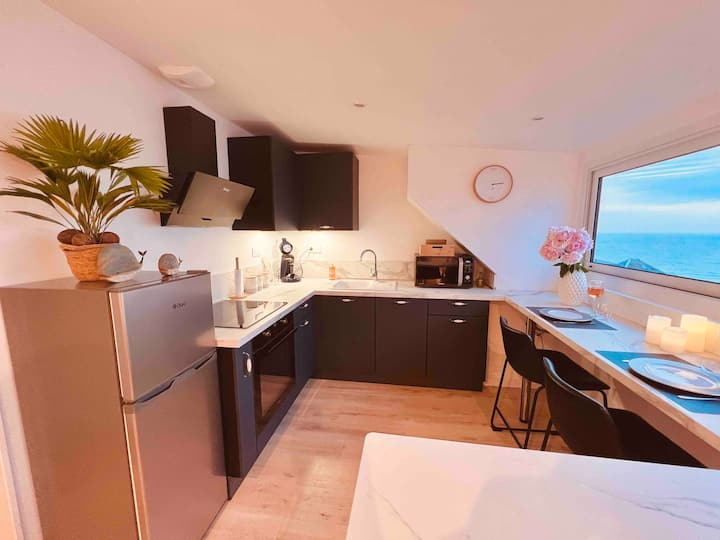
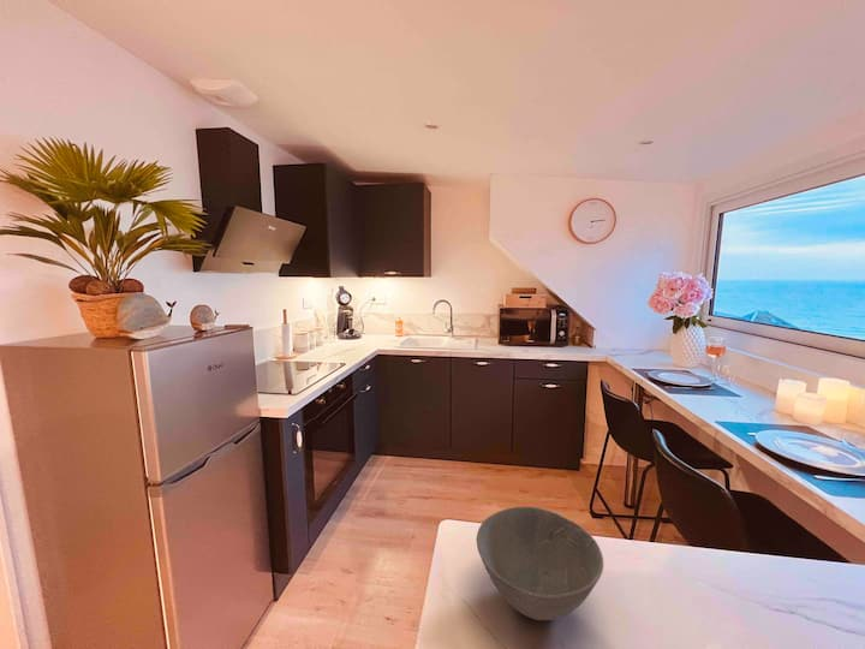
+ bowl (536, 571)
